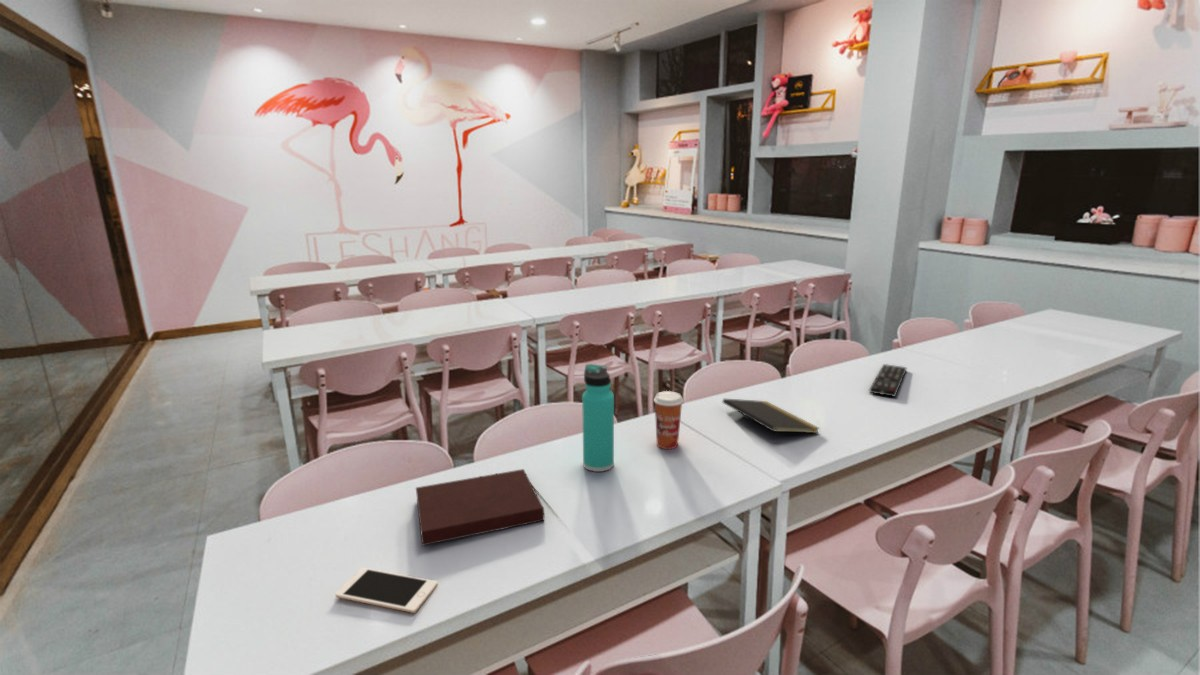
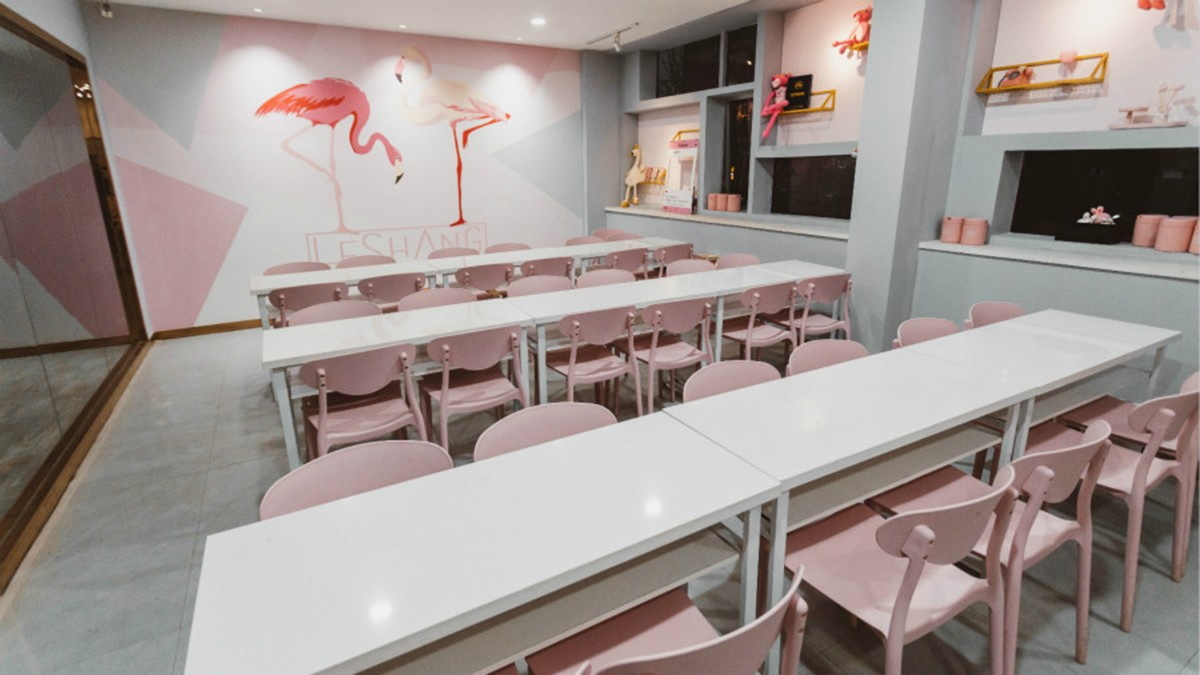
- thermos bottle (598, 416)
- notepad (769, 415)
- remote control (888, 378)
- paper cup (668, 420)
- cell phone (387, 589)
- notebook (478, 503)
